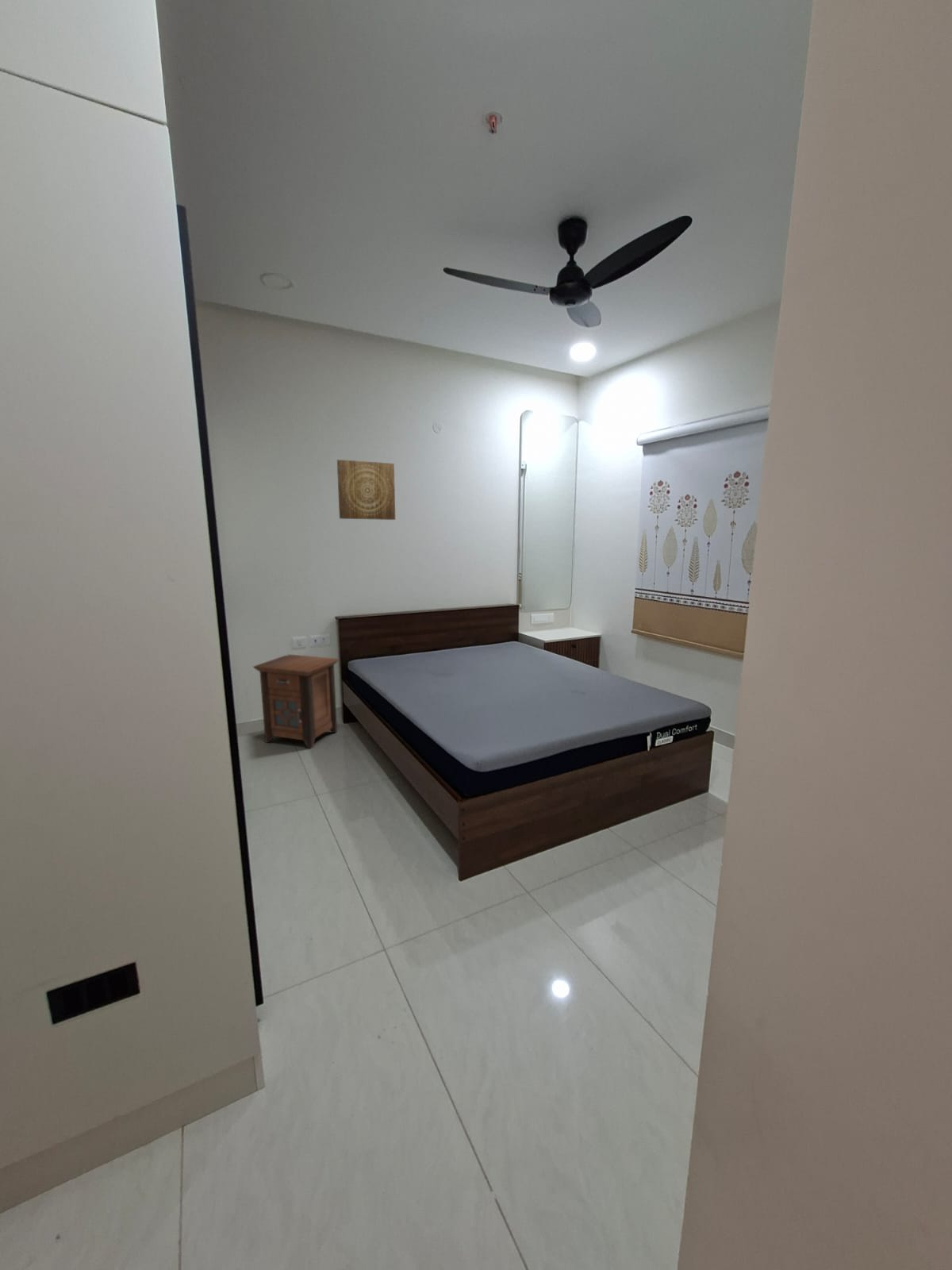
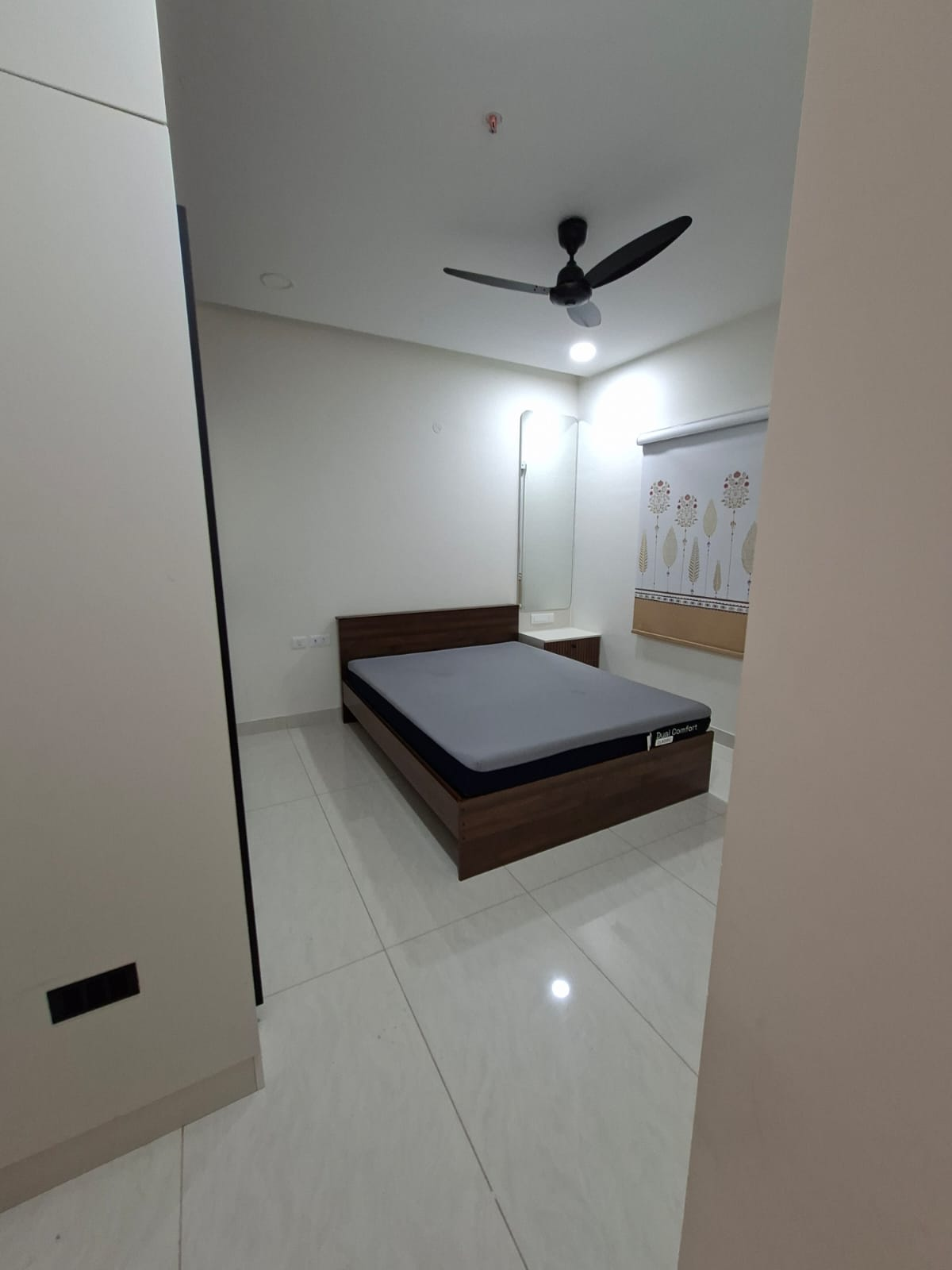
- nightstand (300, 700)
- wall art (367, 491)
